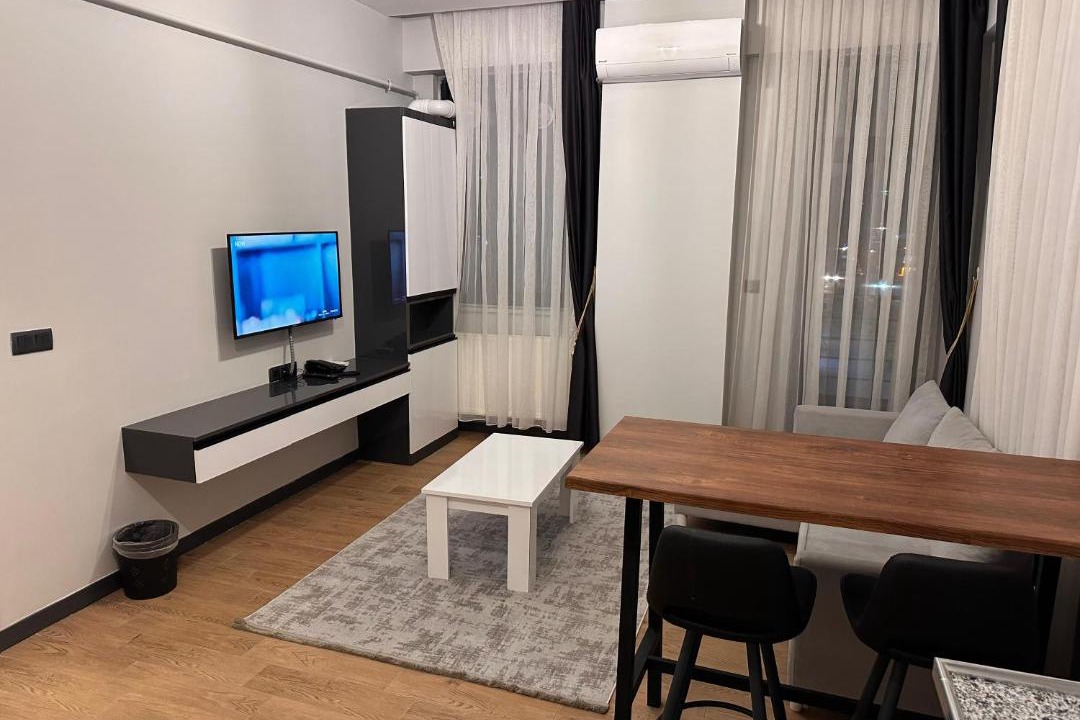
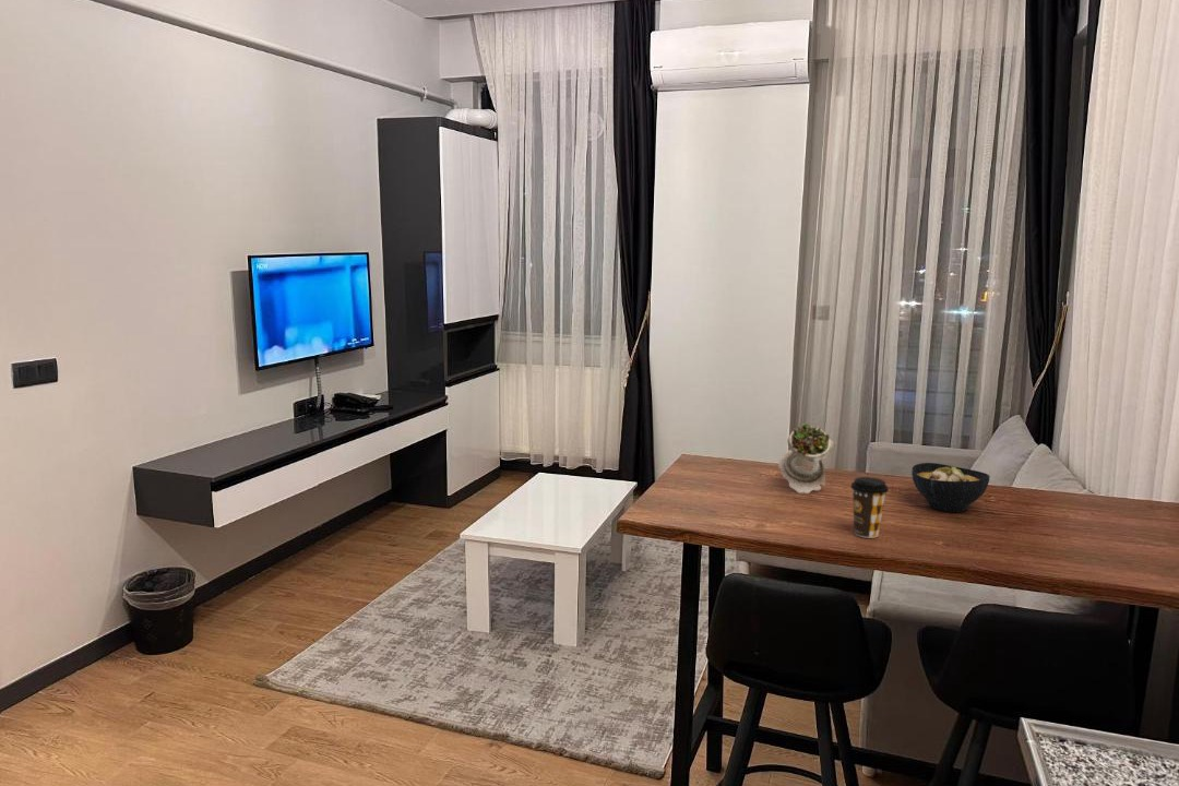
+ bowl (949, 487)
+ coffee cup (868, 508)
+ succulent plant (806, 456)
